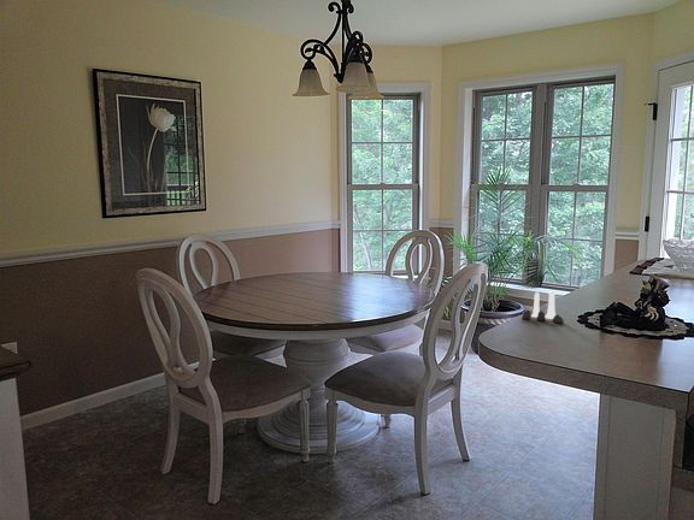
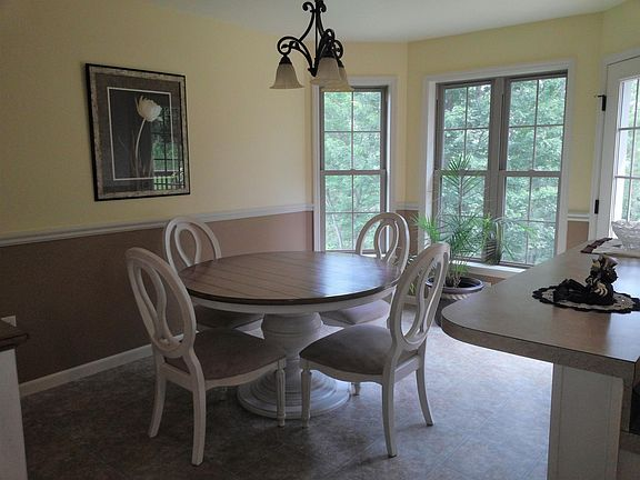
- salt and pepper shaker set (548, 305)
